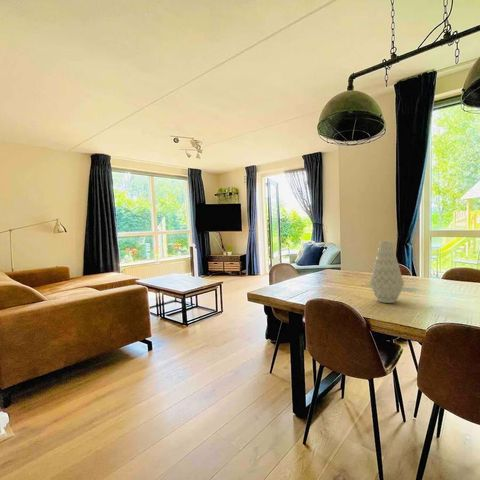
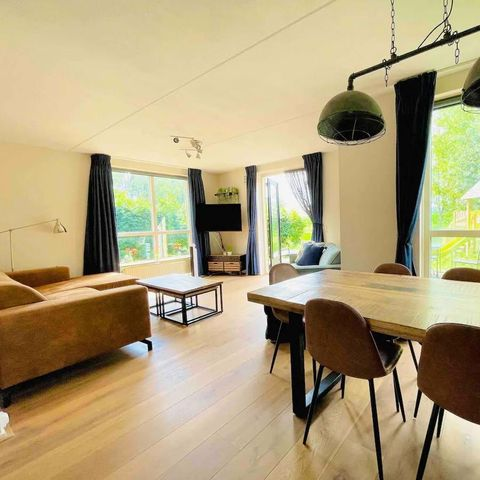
- vase (386, 271)
